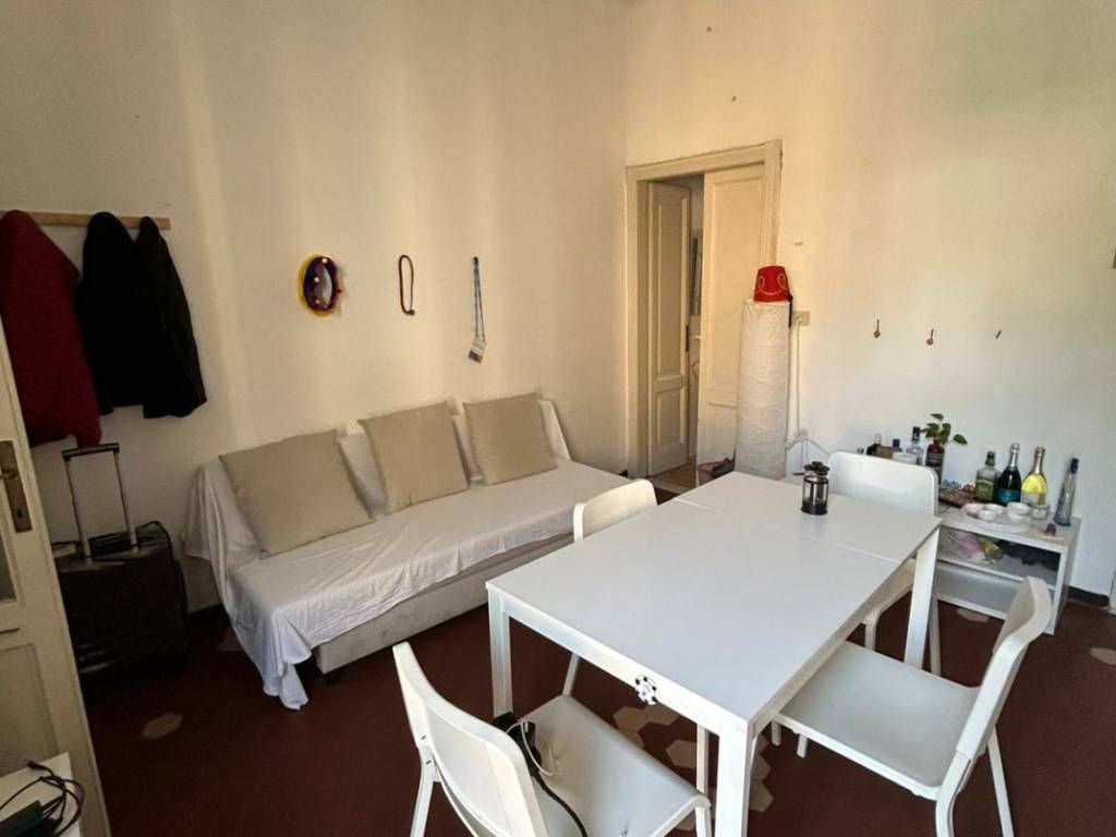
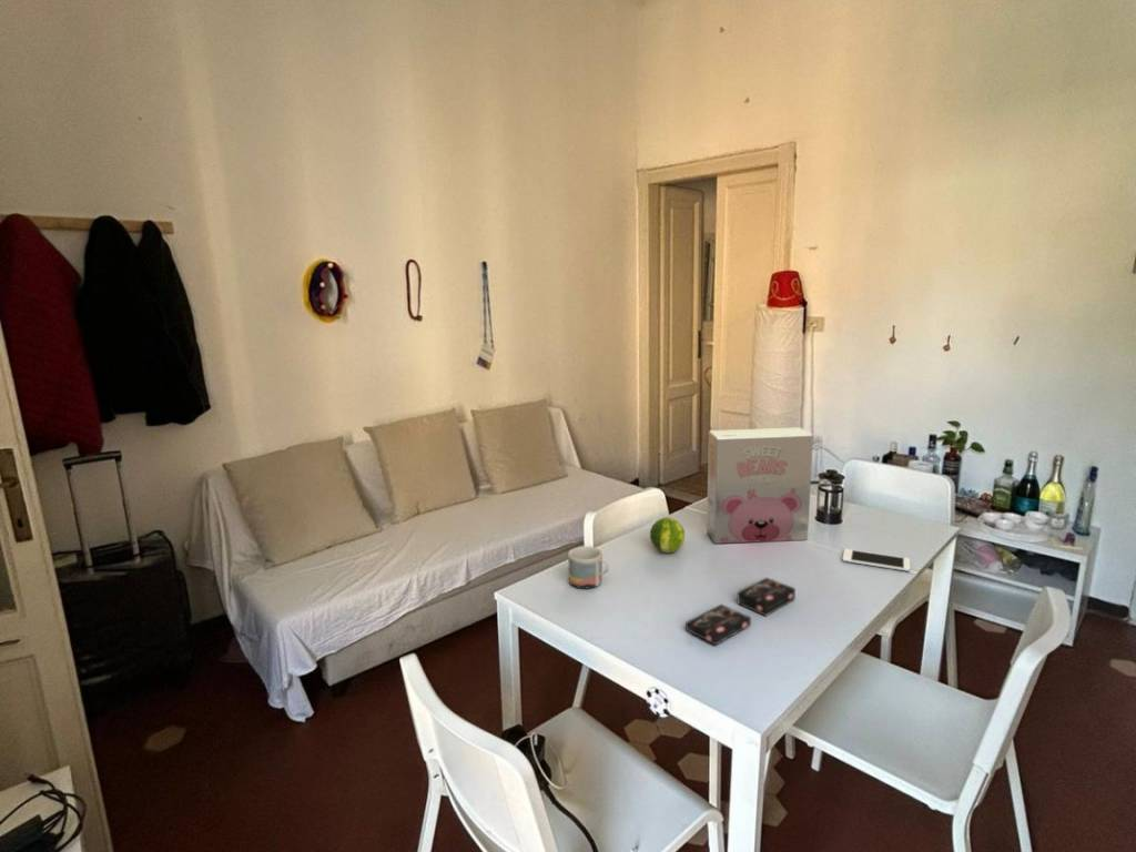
+ product box (743, 606)
+ fruit (667, 535)
+ mug (590, 569)
+ cereal box (758, 485)
+ cell phone (875, 559)
